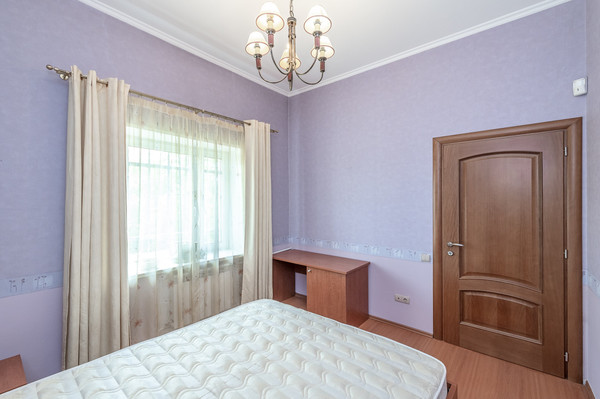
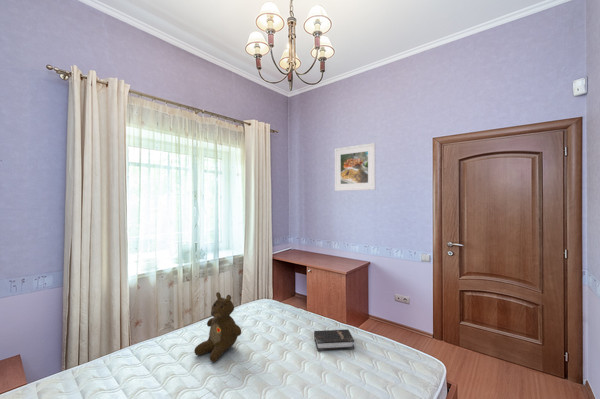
+ teddy bear (217, 323)
+ hardback book (333, 339)
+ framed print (354, 168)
